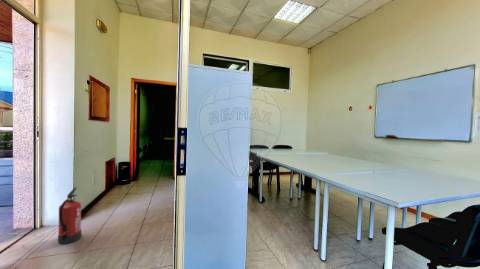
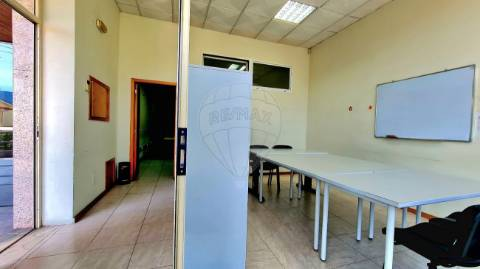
- fire extinguisher (68, 215)
